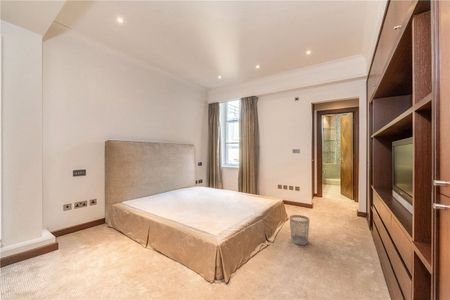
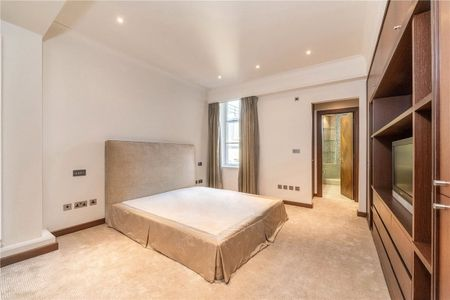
- wastebasket (299, 229)
